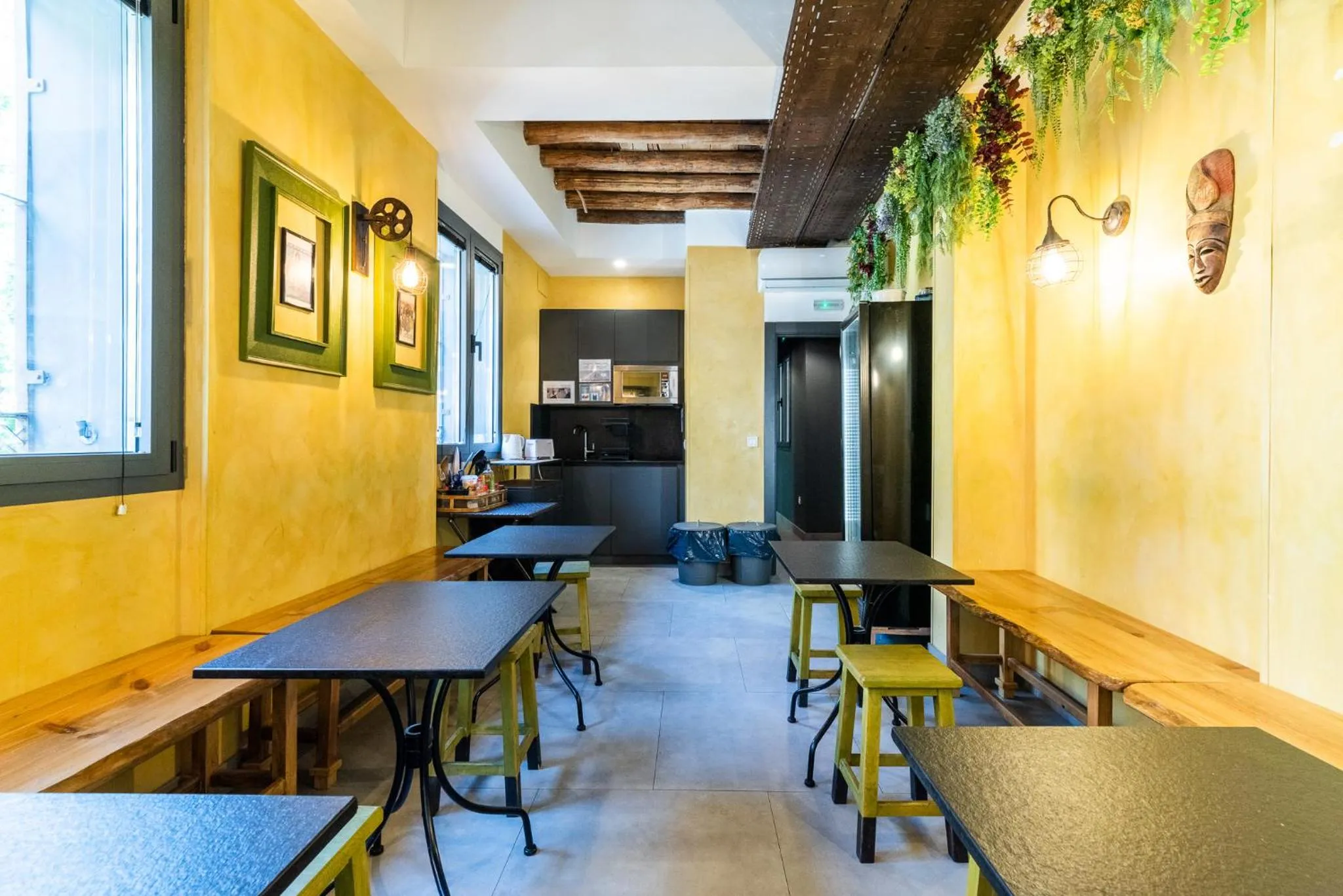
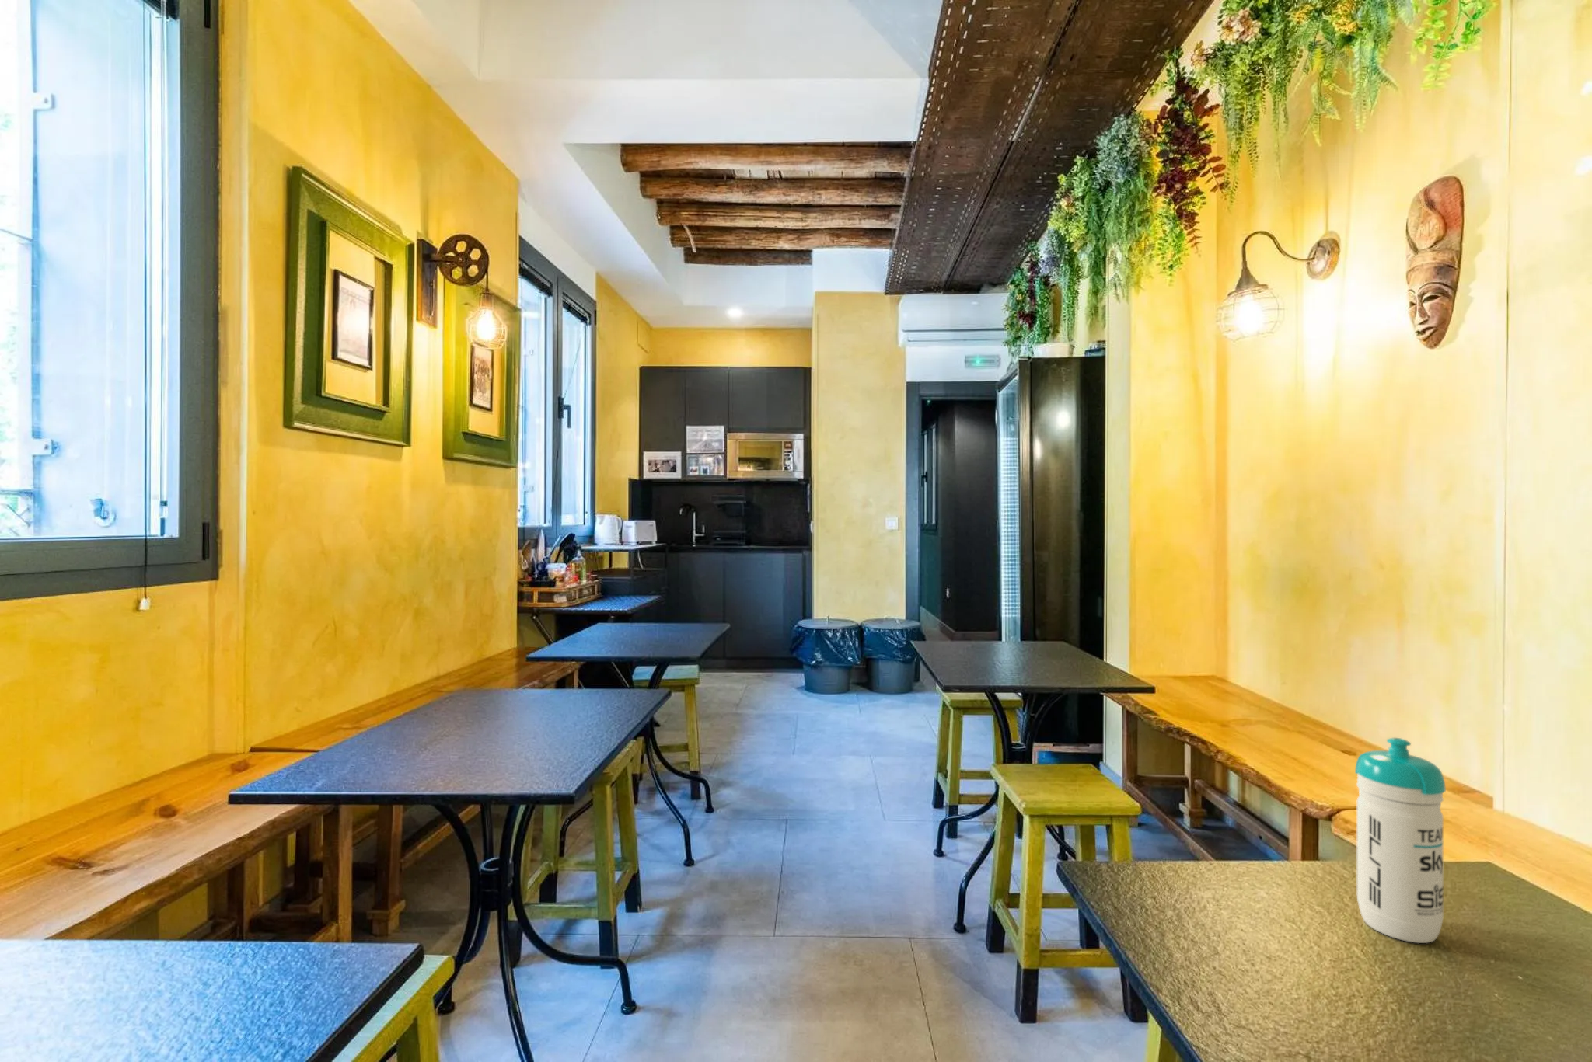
+ water bottle (1399, 833)
